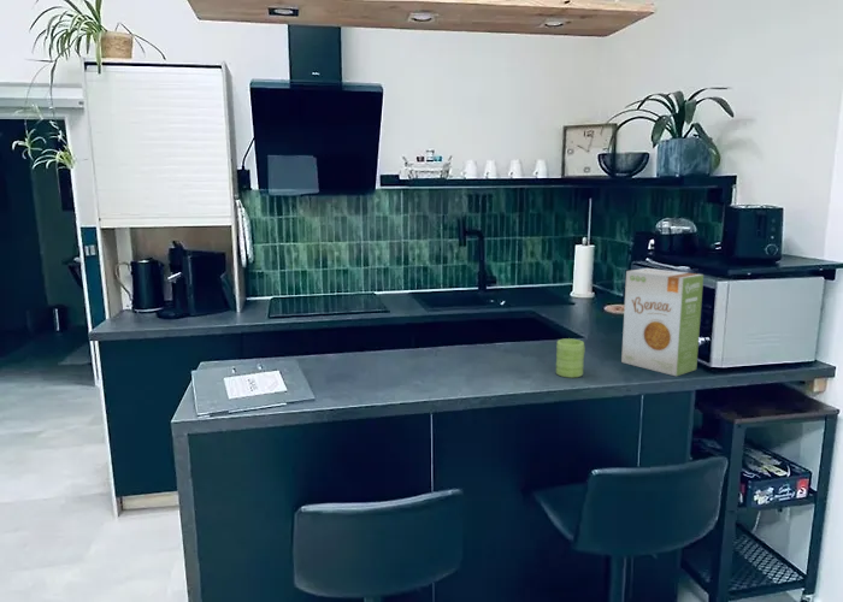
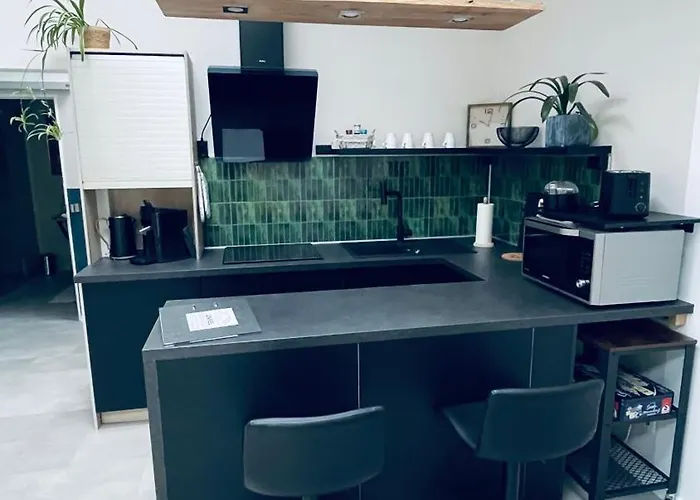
- food box (660, 319)
- mug (573, 356)
